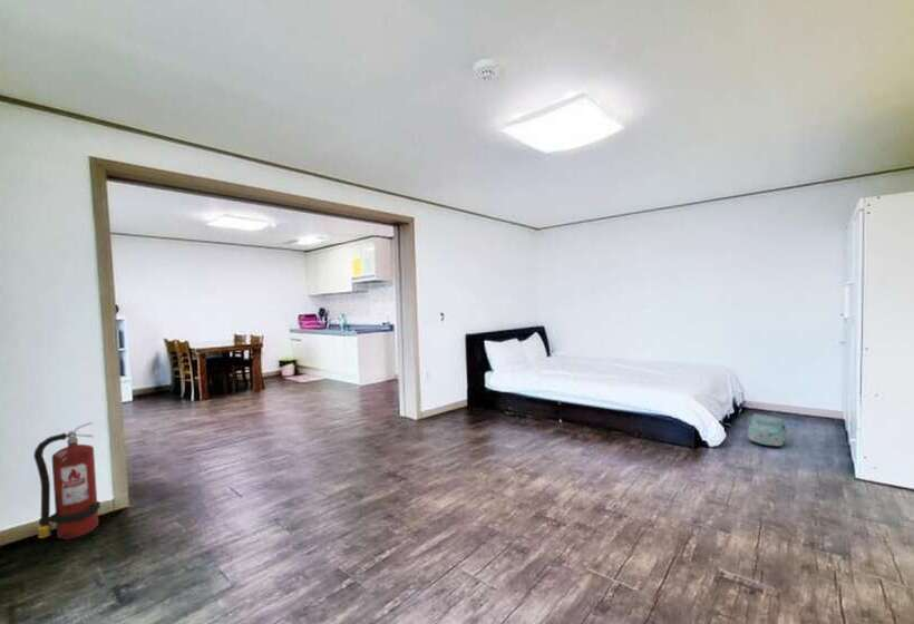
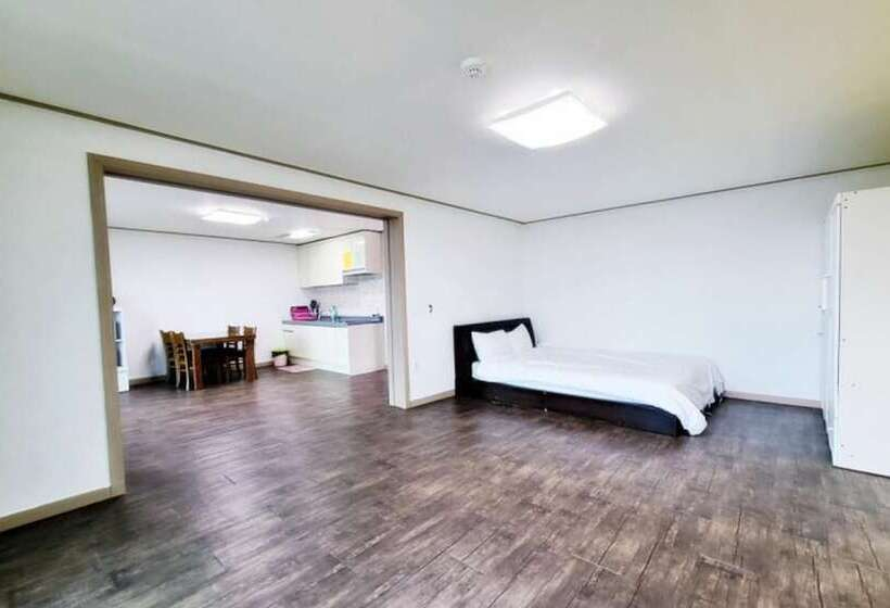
- backpack (766, 429)
- fire extinguisher (67, 480)
